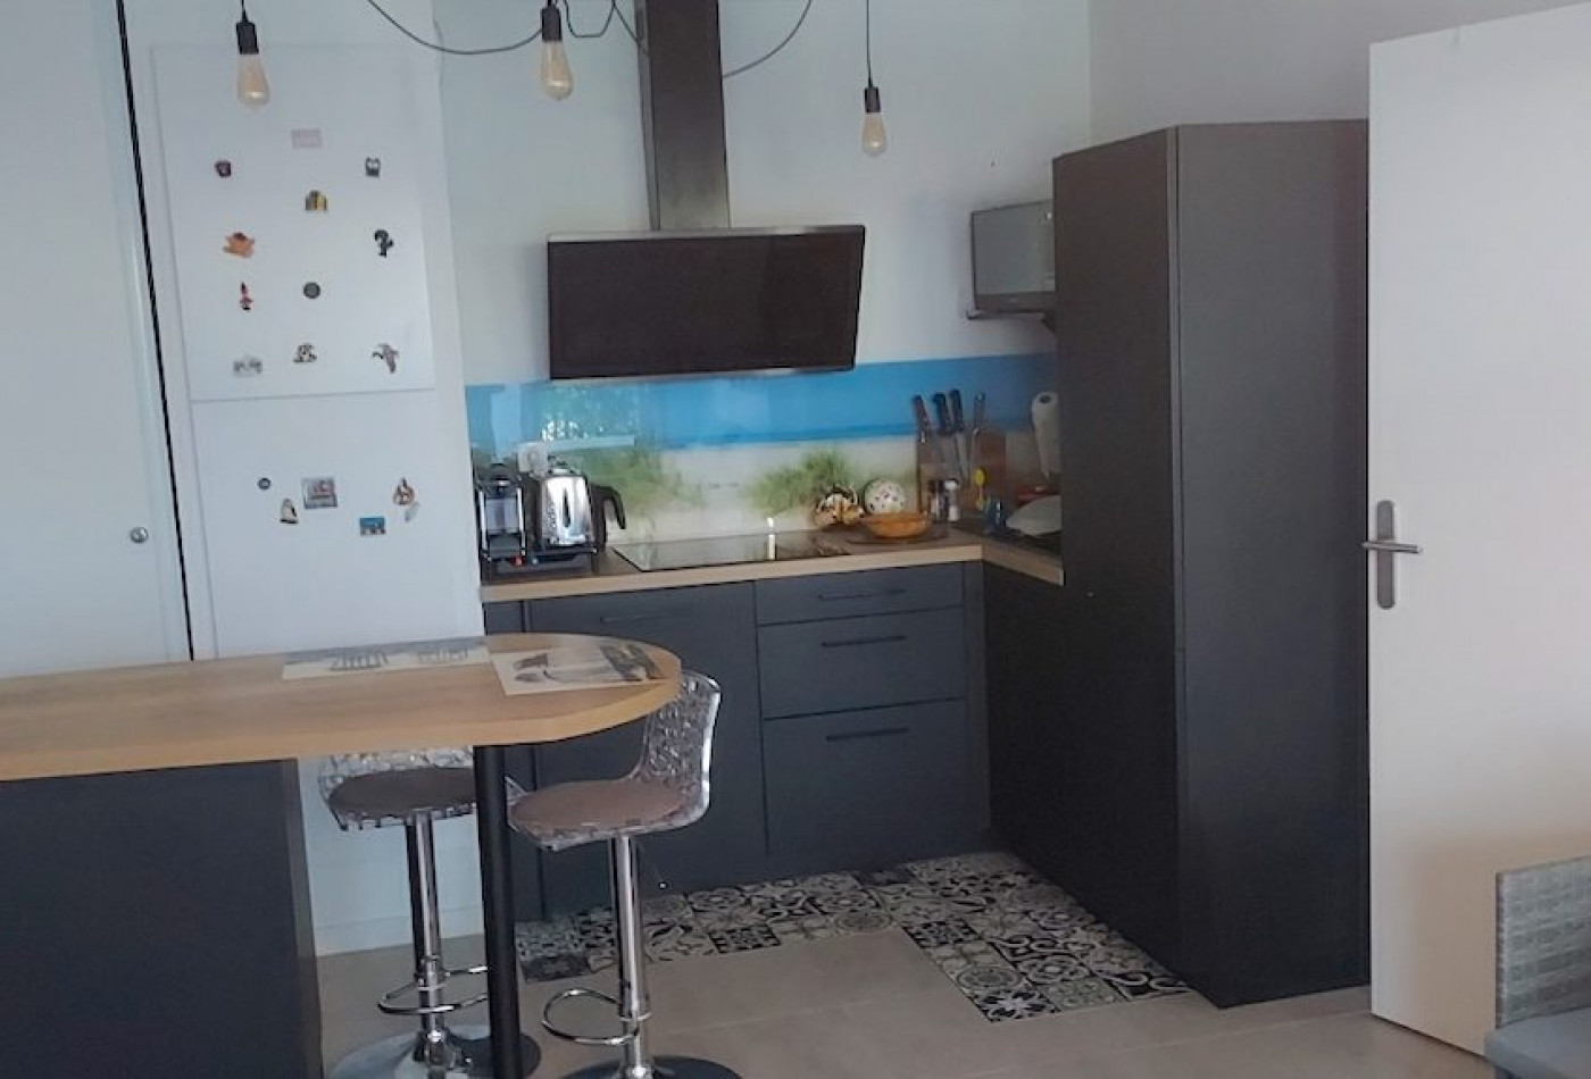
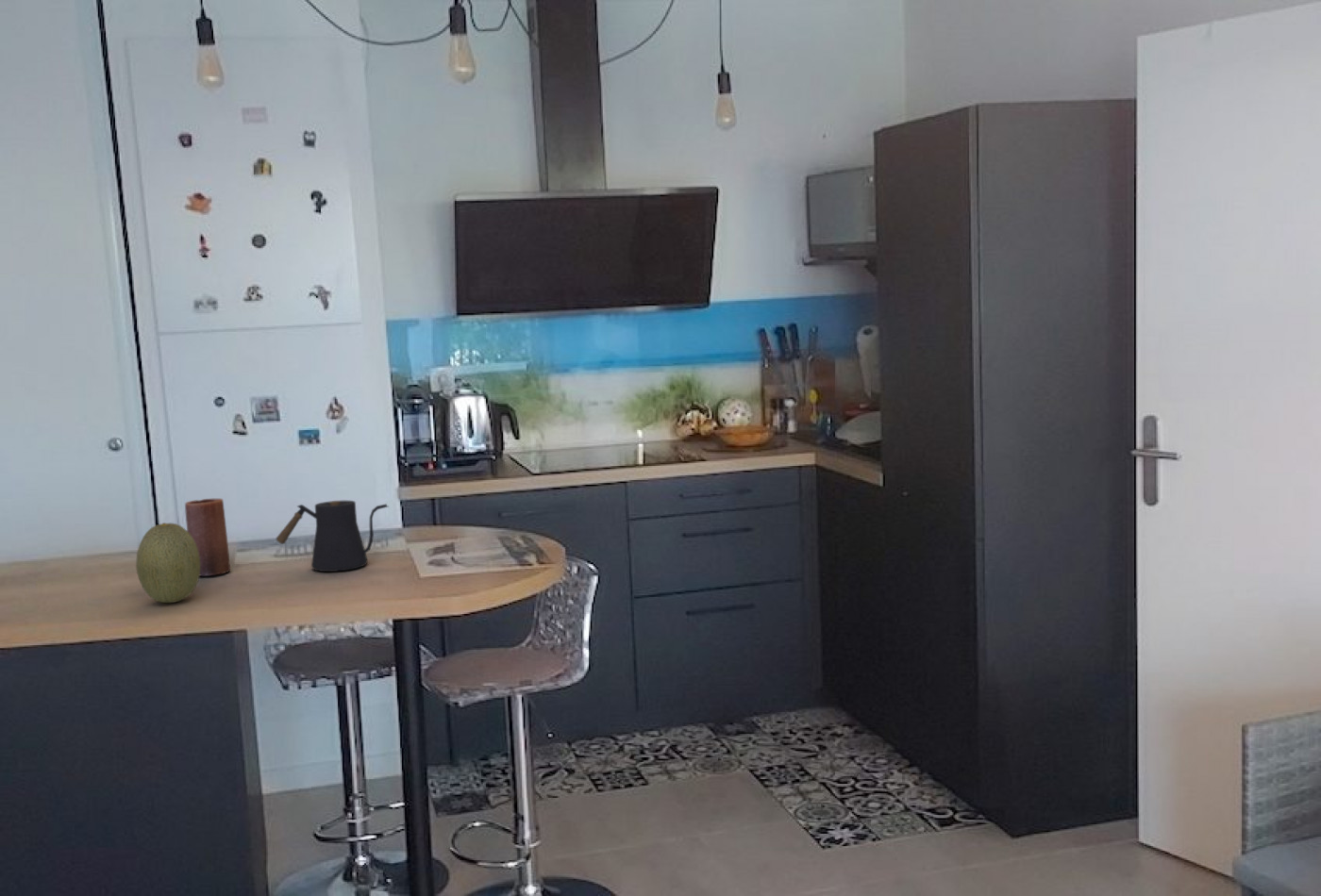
+ fruit (168, 562)
+ kettle (333, 534)
+ candle (208, 537)
